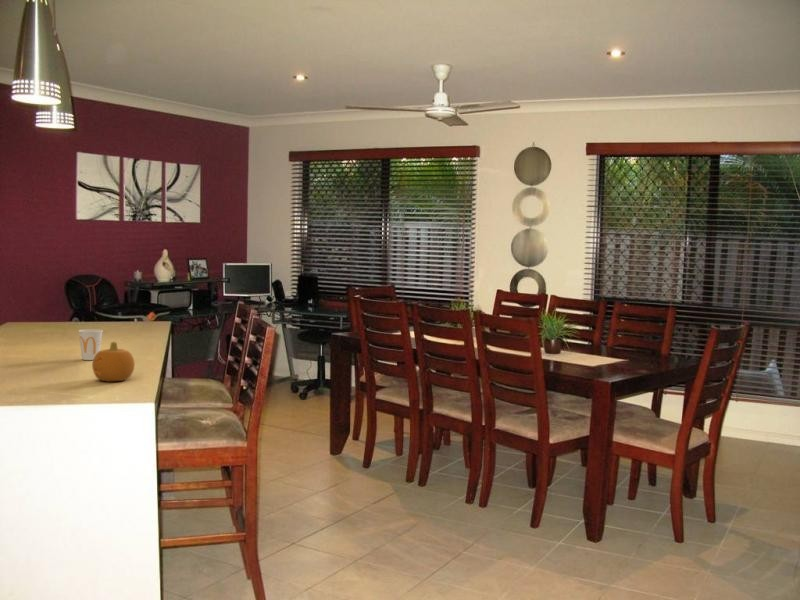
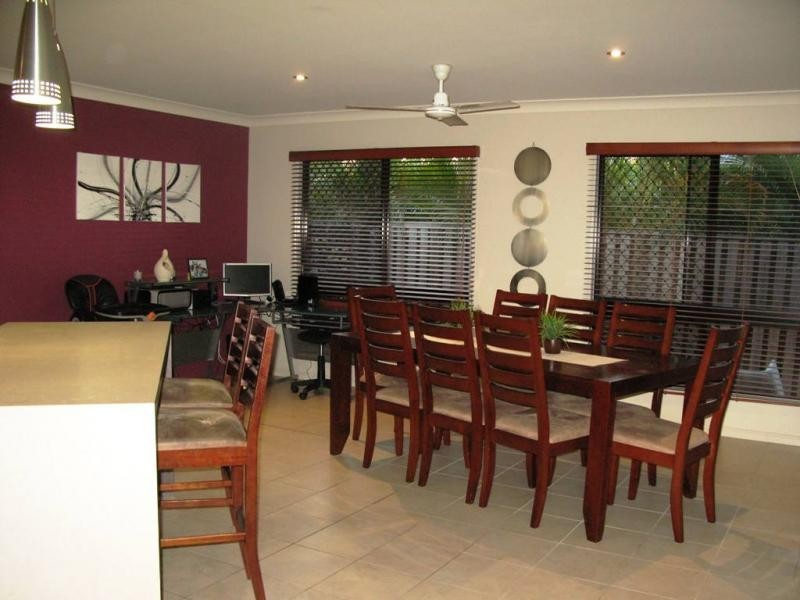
- cup (90, 344)
- fruit (113, 360)
